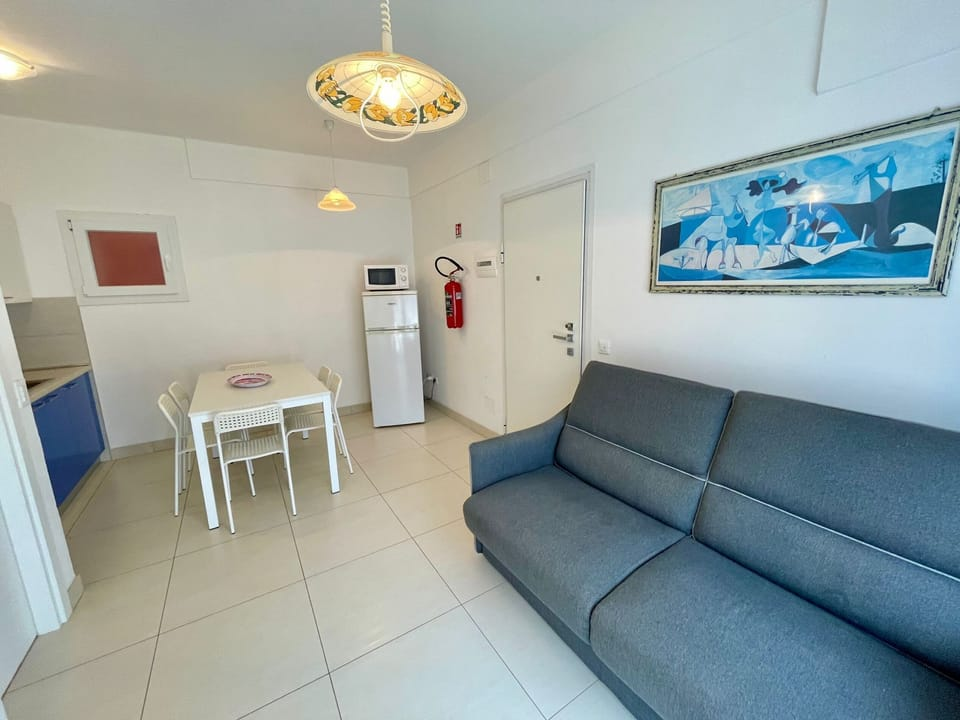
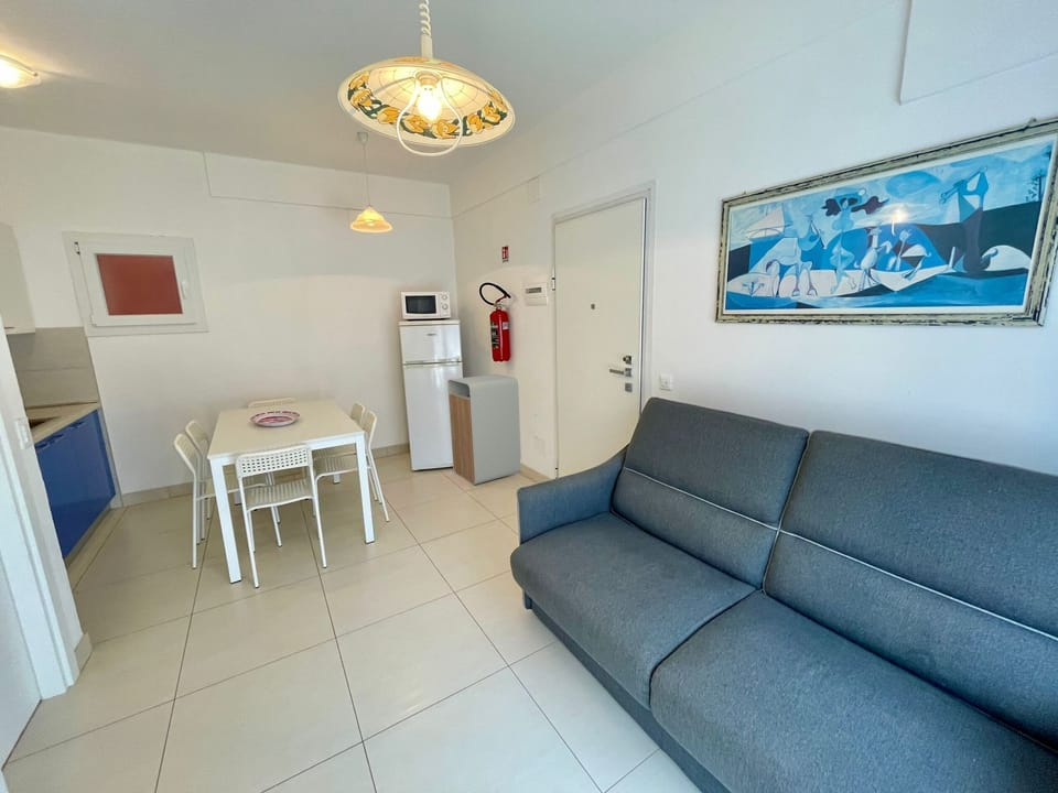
+ trash can (484, 426)
